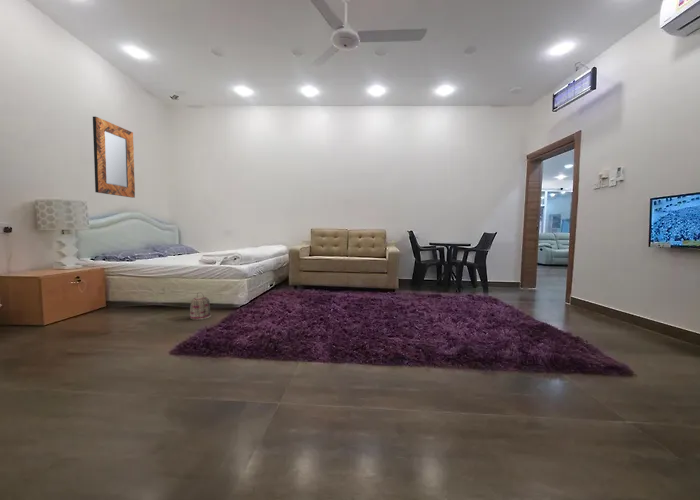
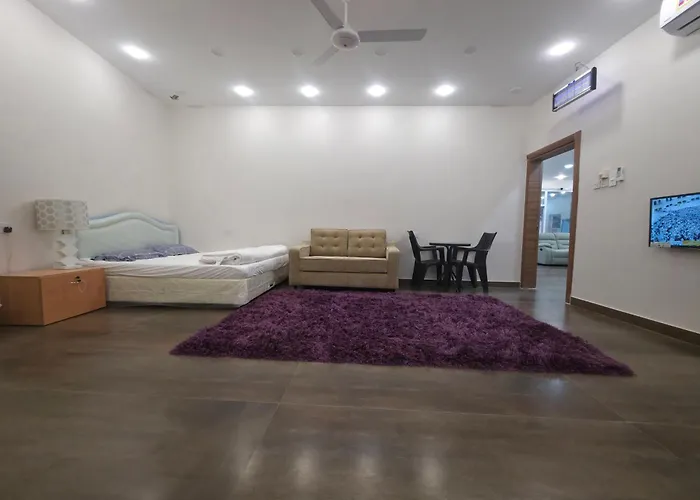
- basket (200, 304)
- home mirror (115, 160)
